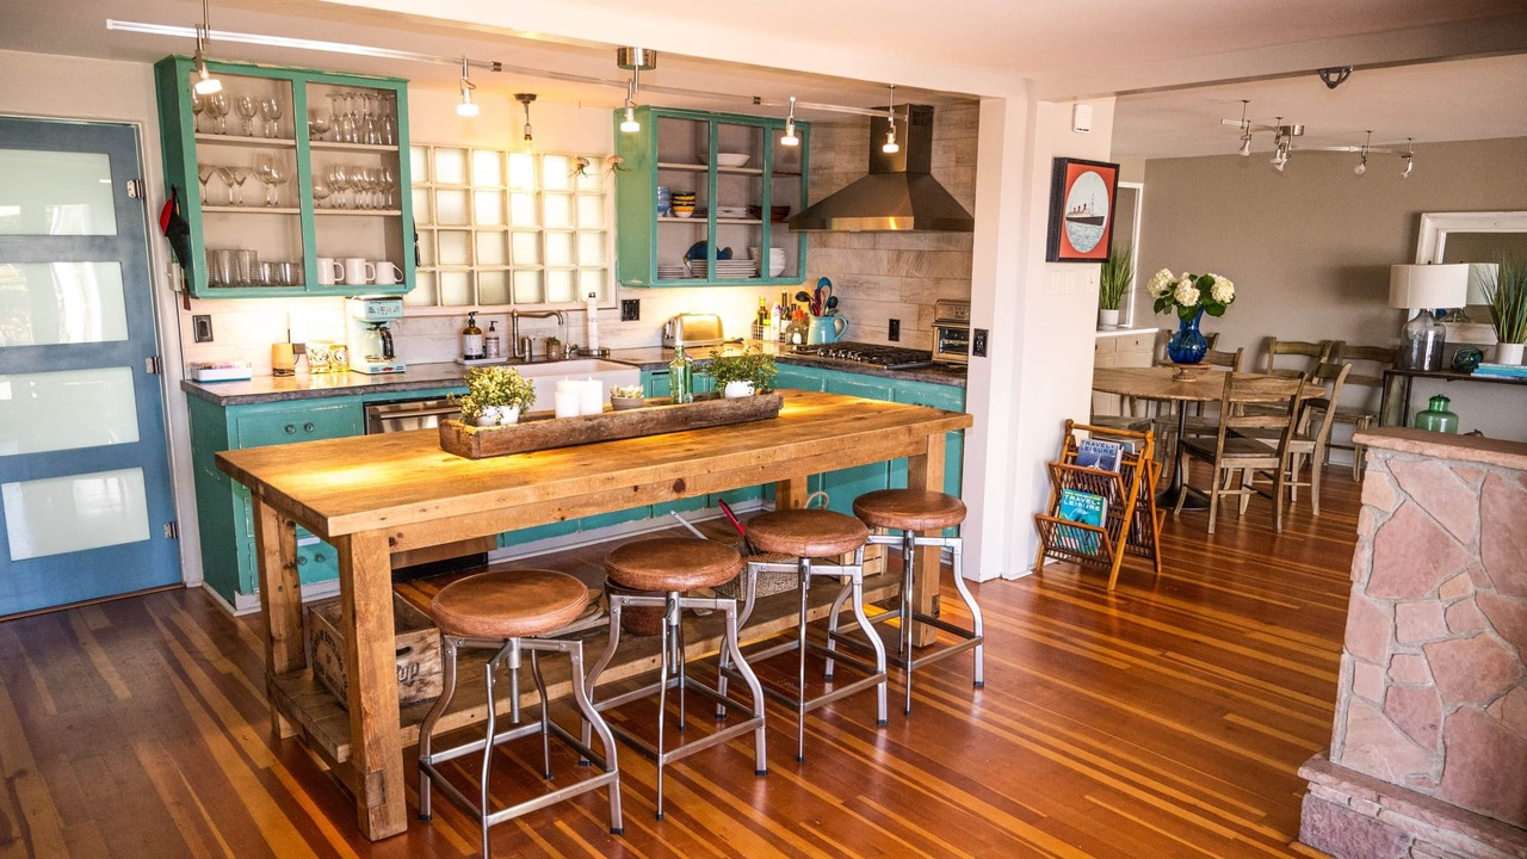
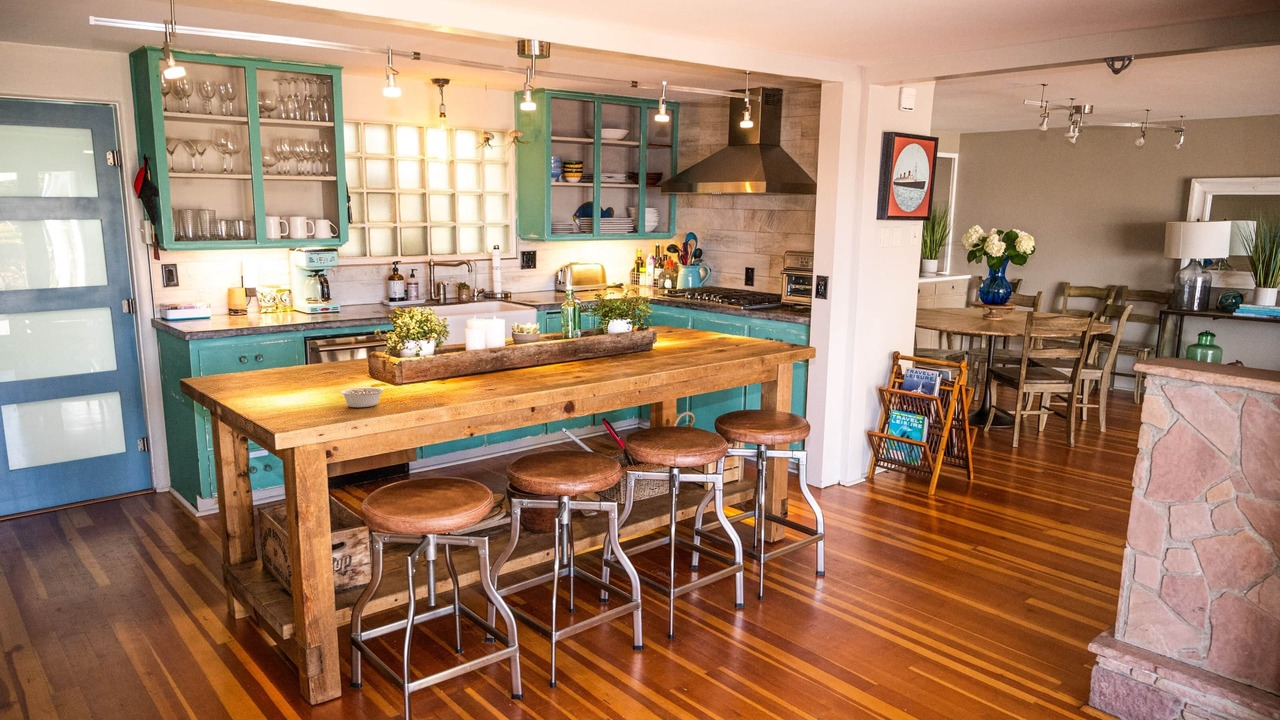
+ legume (364, 396)
